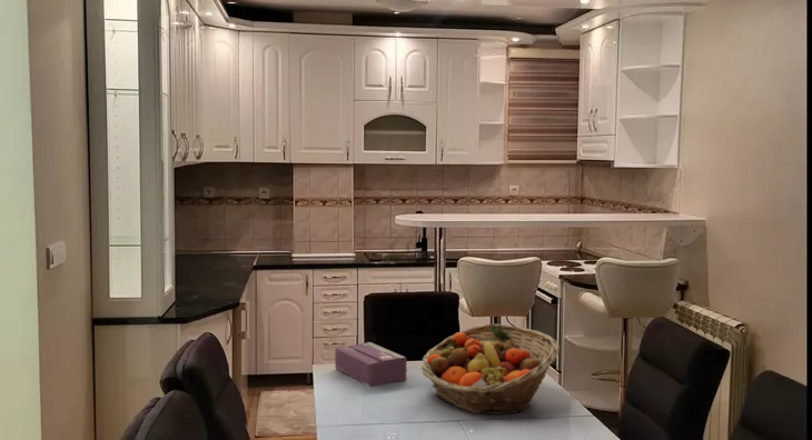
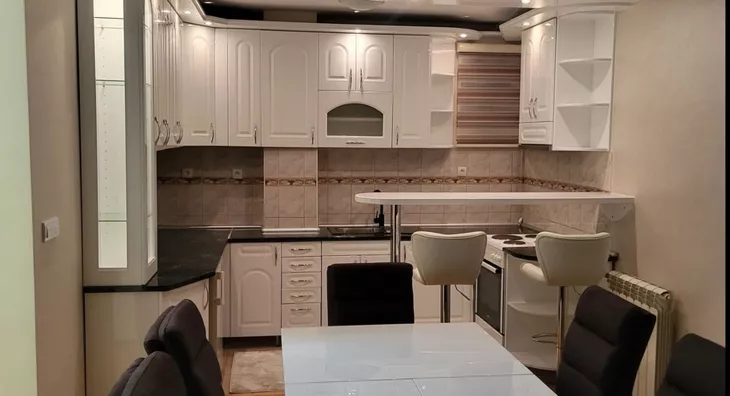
- tissue box (369, 362)
- fruit basket (488, 366)
